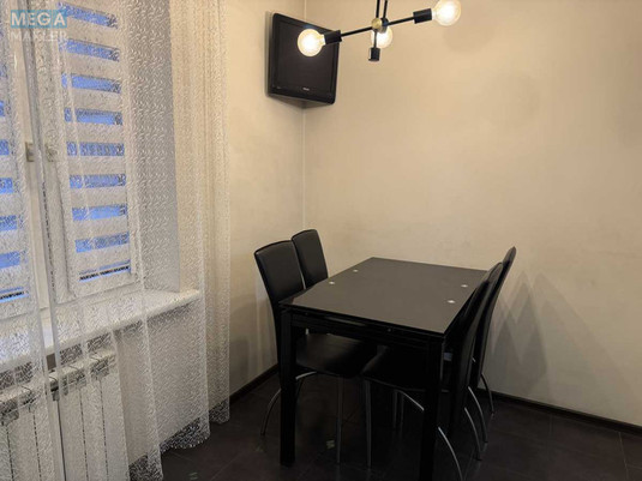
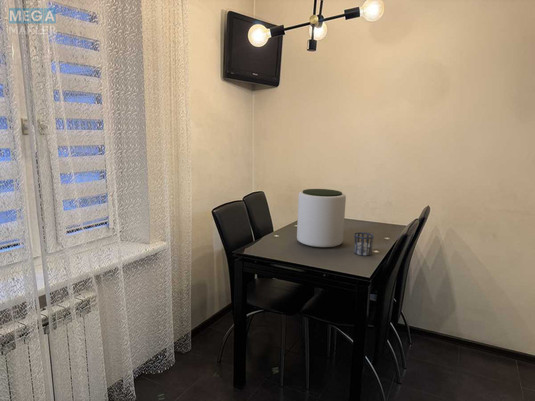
+ plant pot (320, 217)
+ cup (363, 243)
